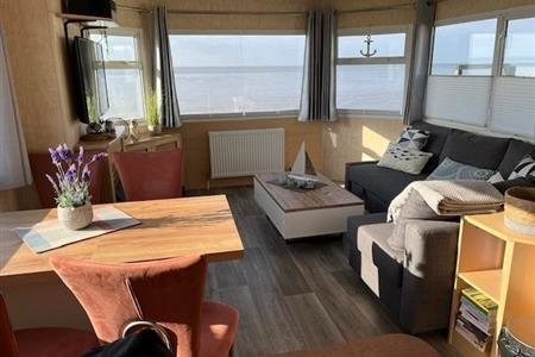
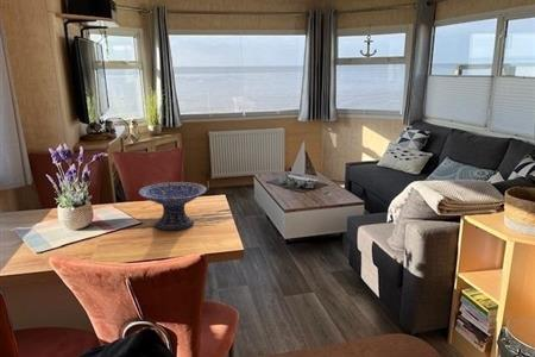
+ decorative bowl (174, 206)
